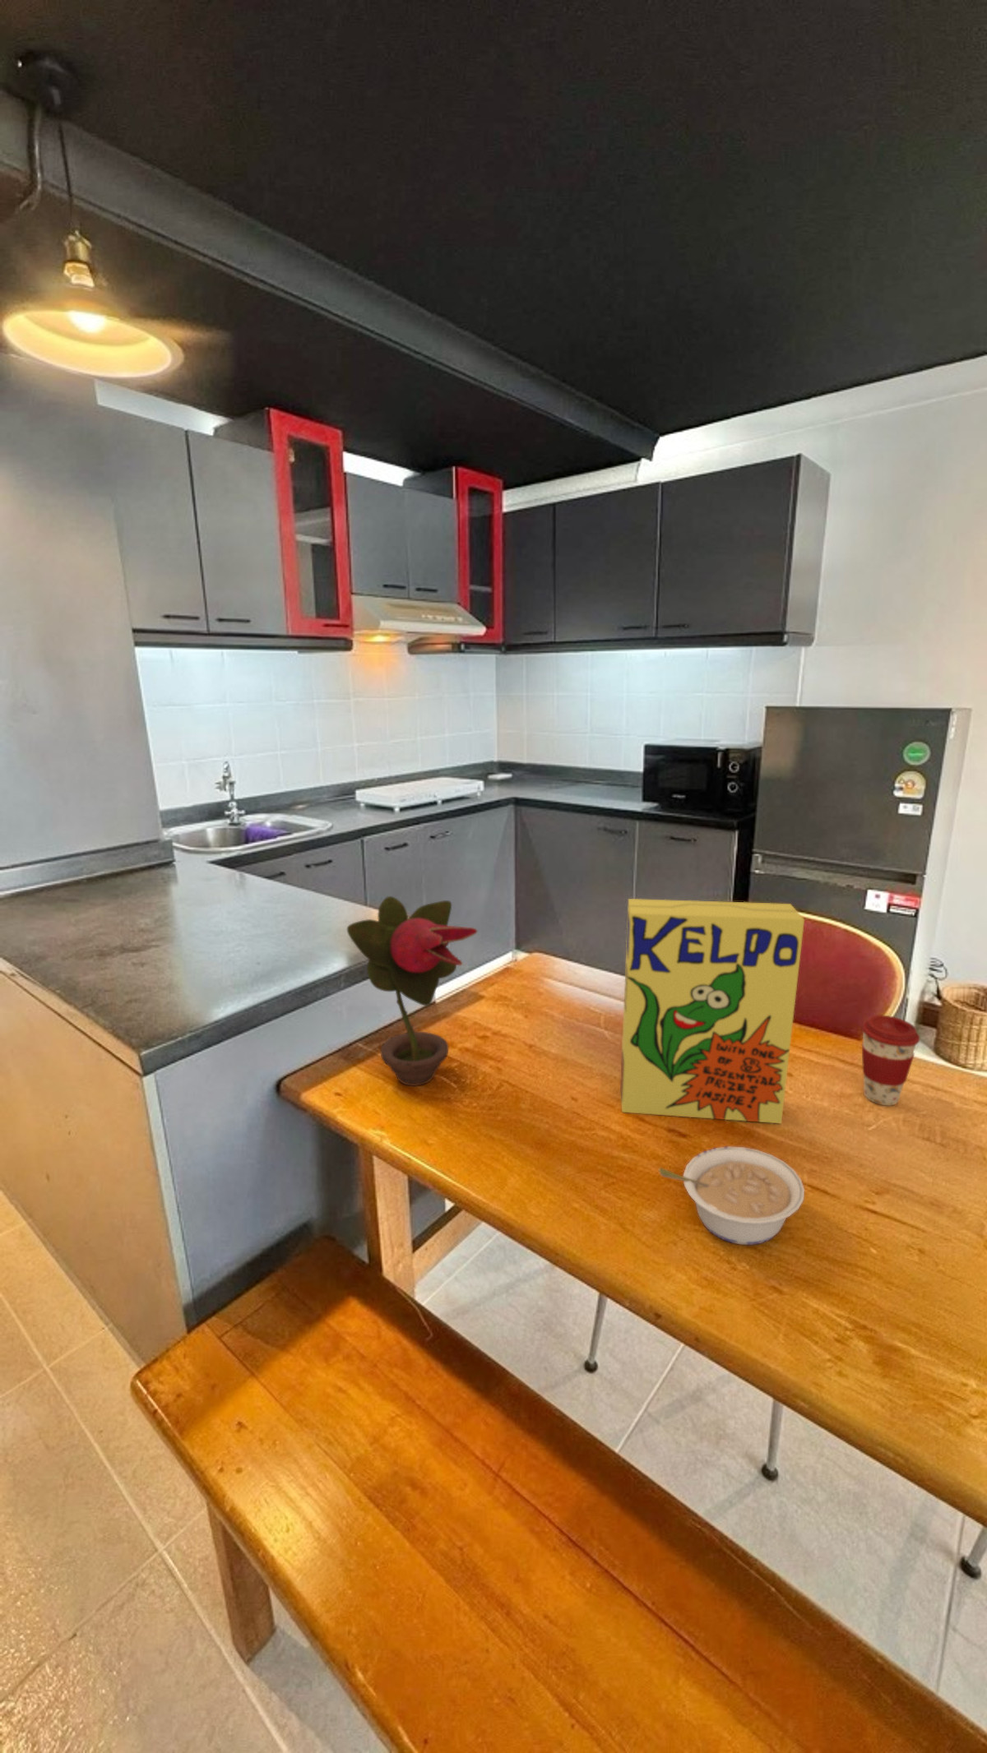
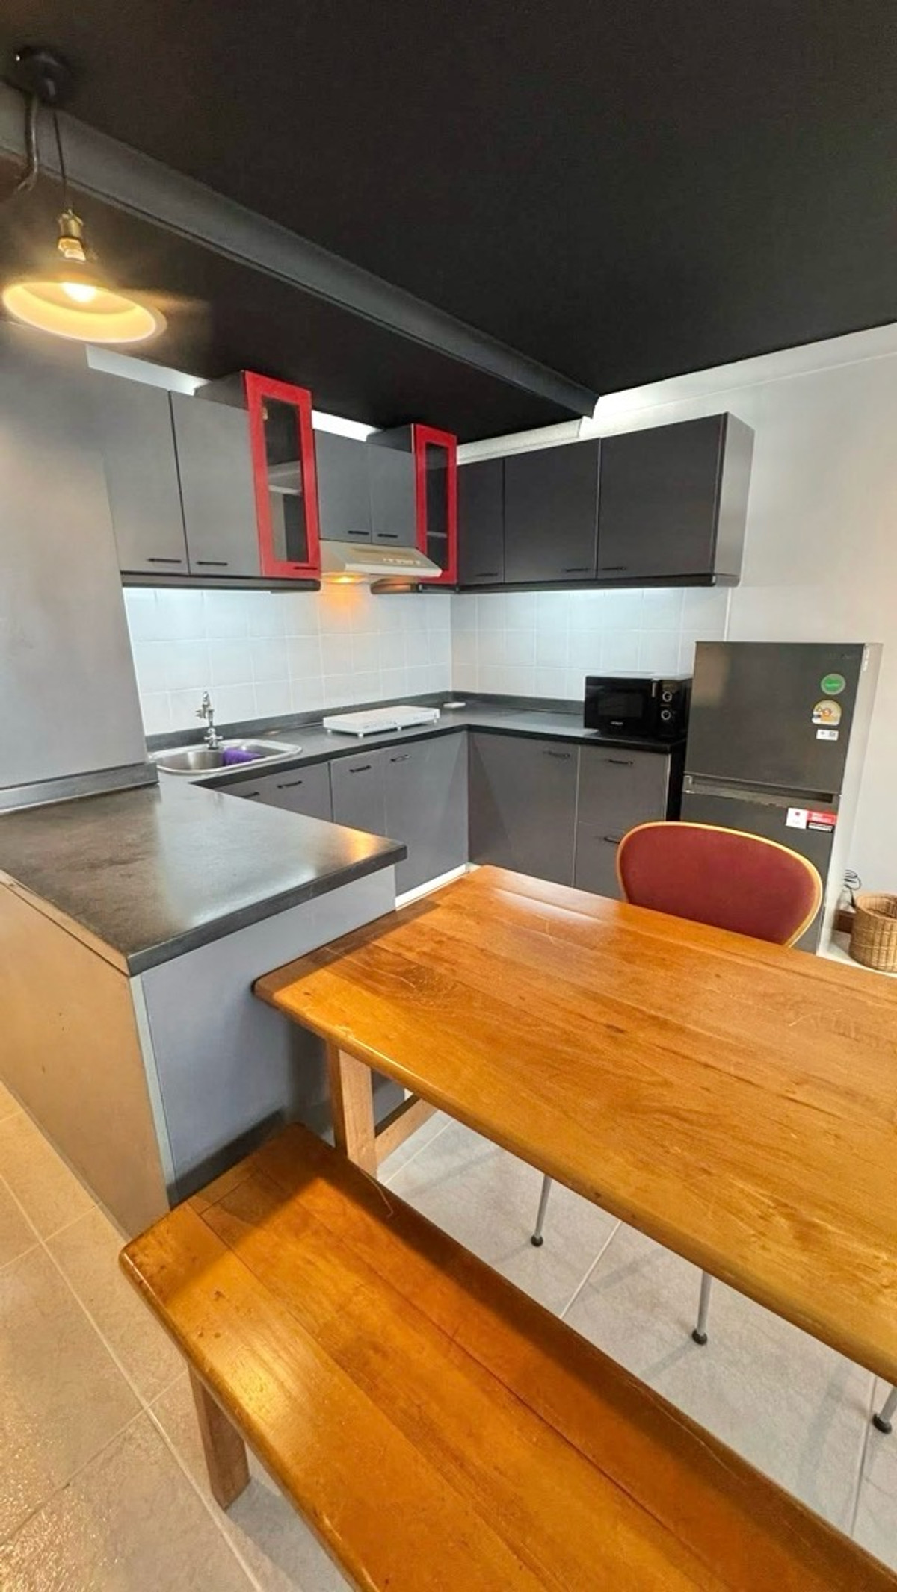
- cereal box (704, 1010)
- coffee cup (886, 1061)
- potted flower (416, 998)
- legume (738, 1197)
